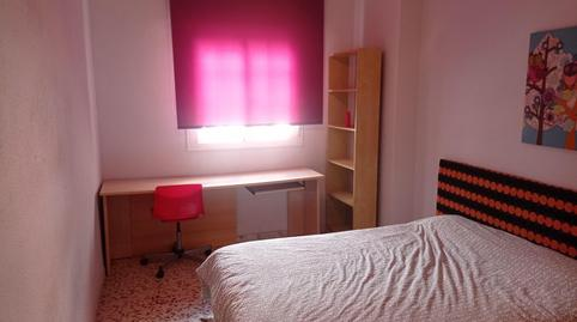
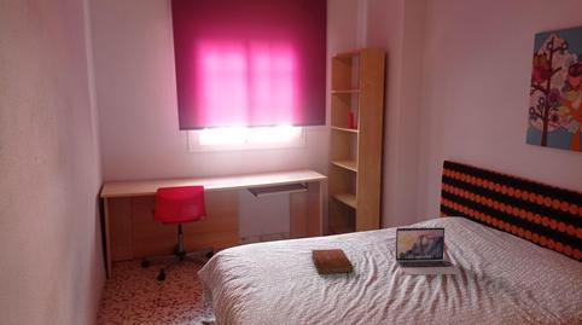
+ bible (331, 260)
+ laptop (426, 250)
